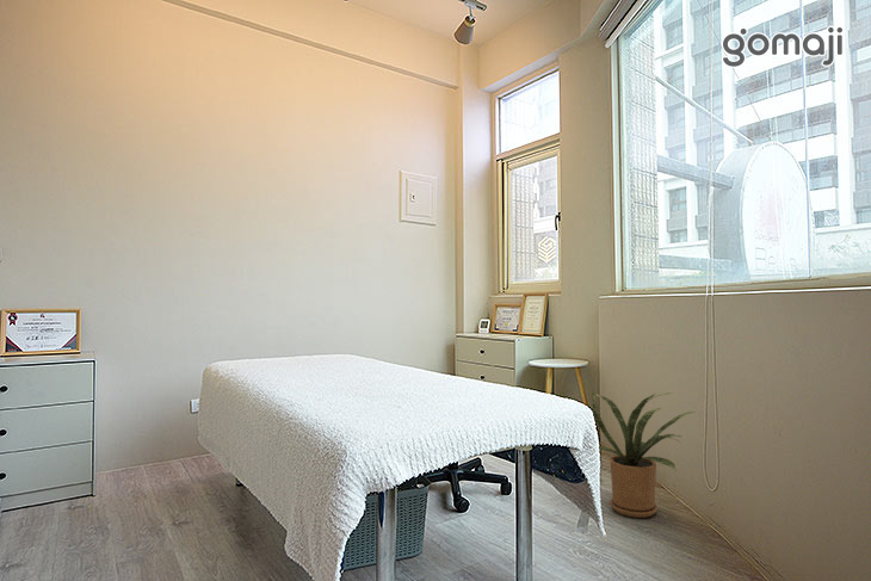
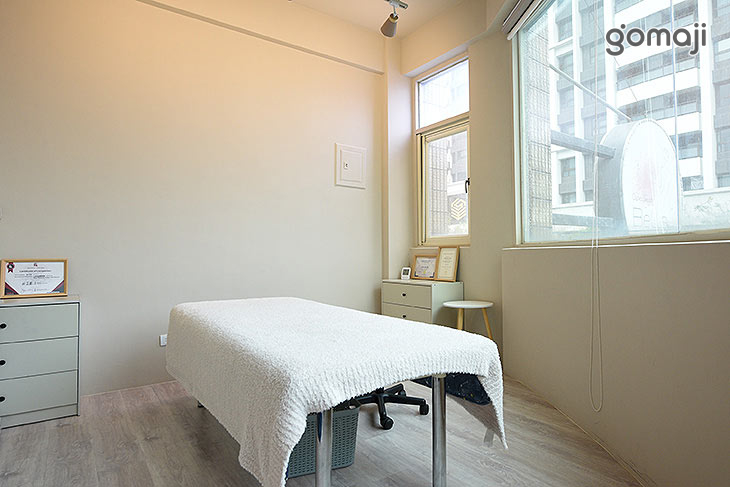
- house plant (637, 446)
